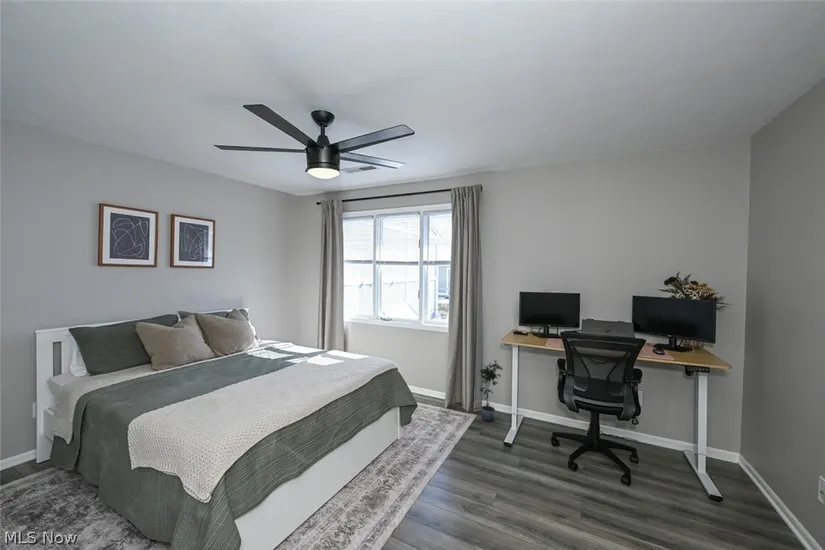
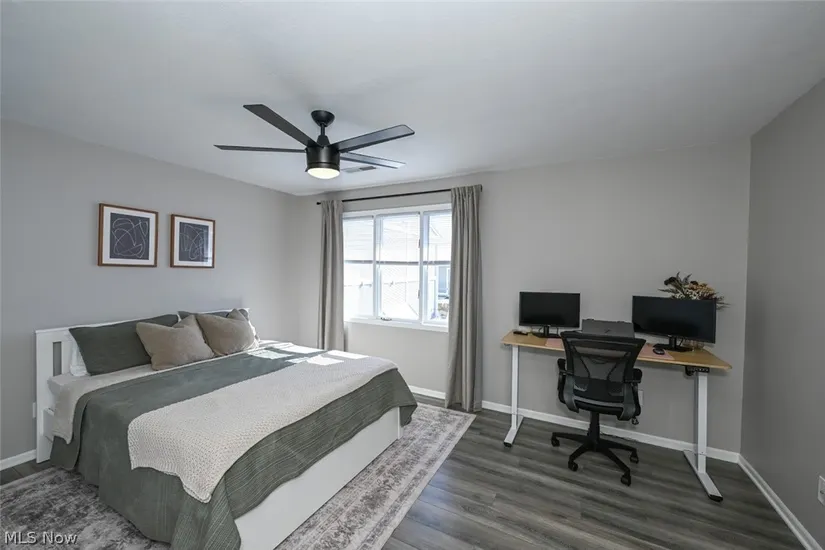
- potted plant (488, 390)
